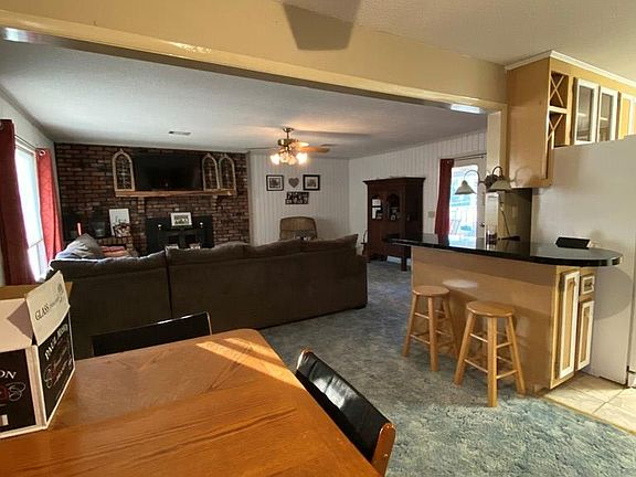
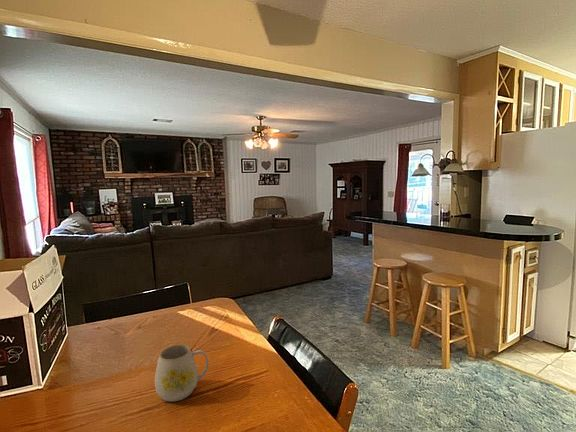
+ mug (182, 370)
